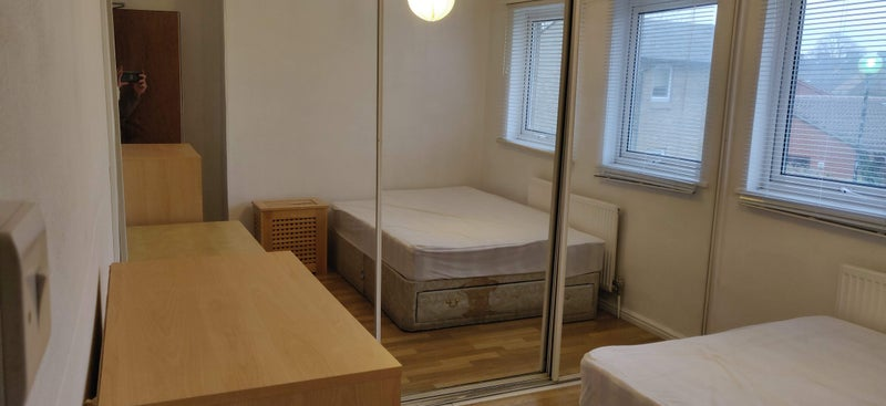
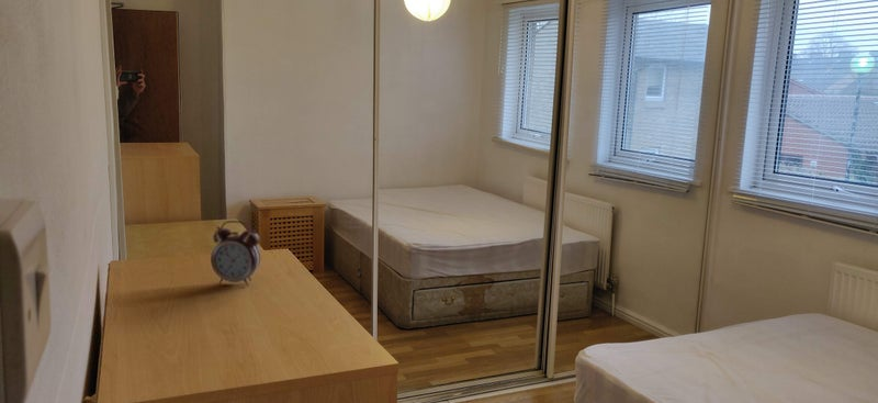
+ alarm clock (236, 251)
